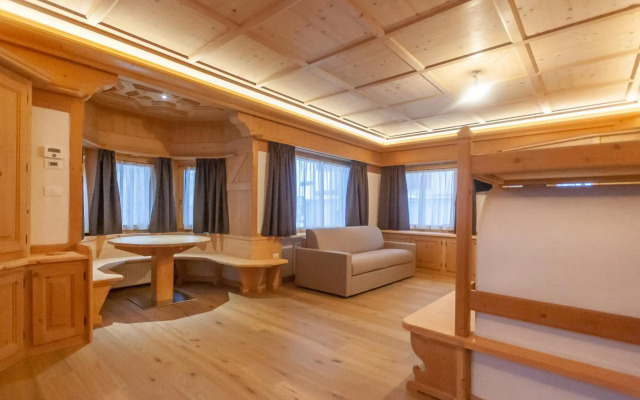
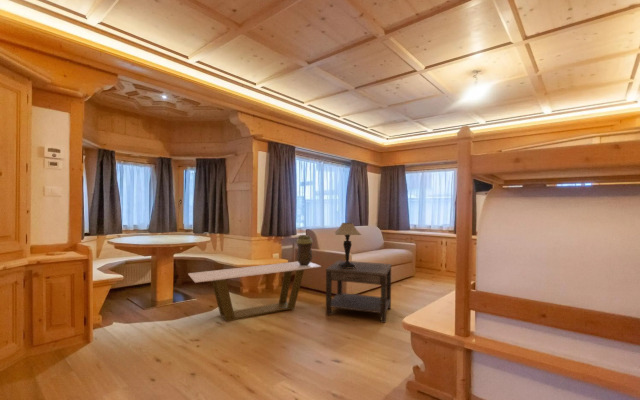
+ table lamp (347, 244)
+ side table (356, 294)
+ coffee table (259, 306)
+ decorative urn (304, 249)
